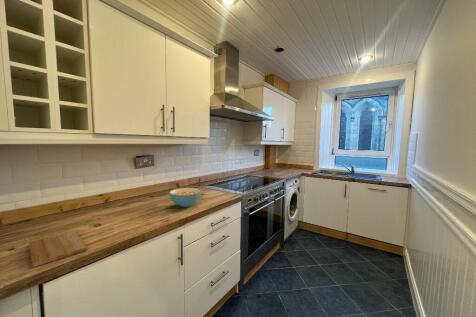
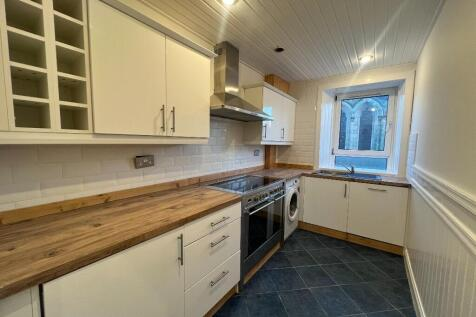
- cereal bowl (185, 198)
- cutting board (57, 246)
